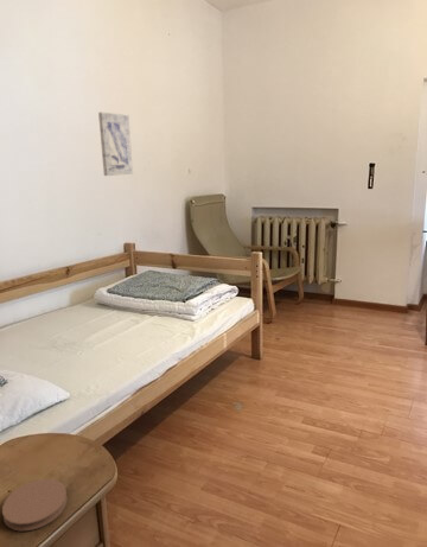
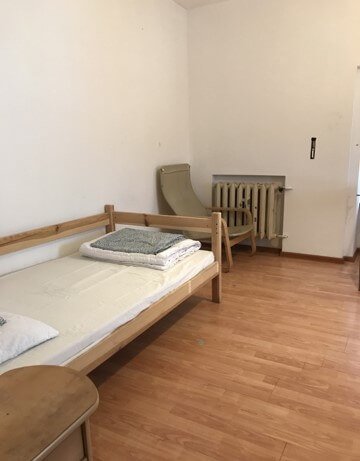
- coaster (34, 503)
- wall art (116, 145)
